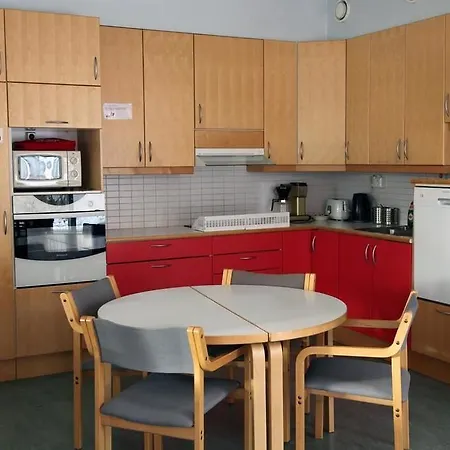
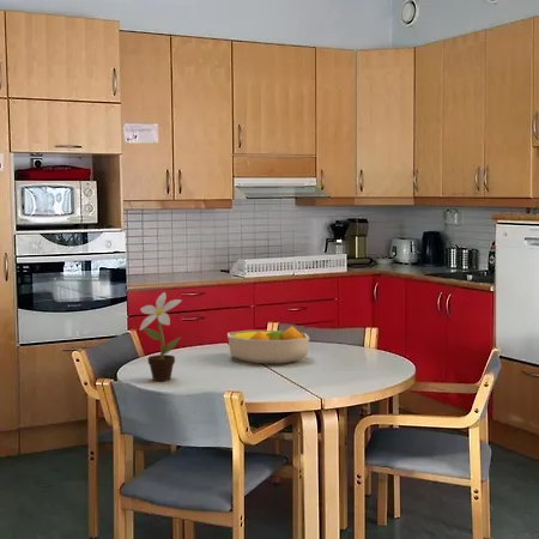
+ potted plant (158, 335)
+ fruit bowl (267, 341)
